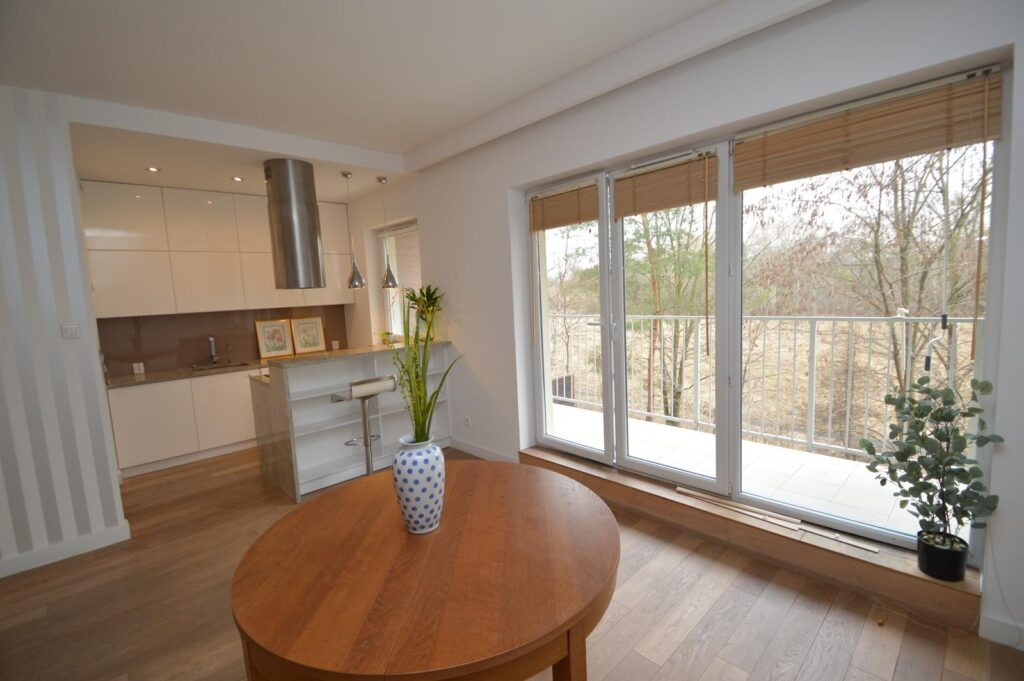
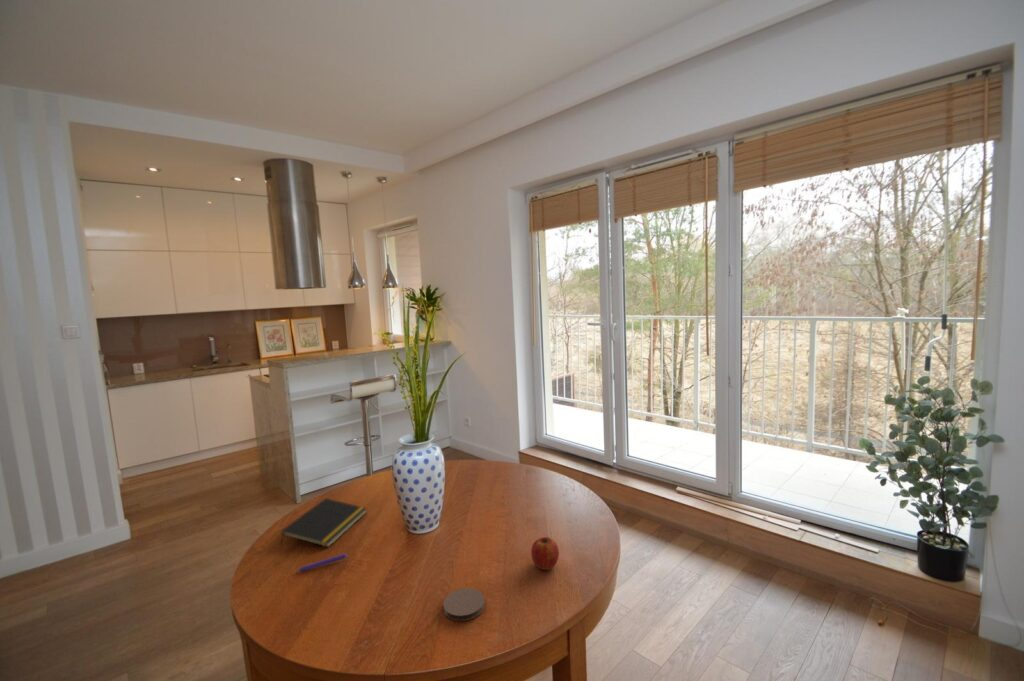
+ pen (322, 562)
+ coaster (464, 603)
+ fruit (544, 551)
+ notepad (326, 520)
